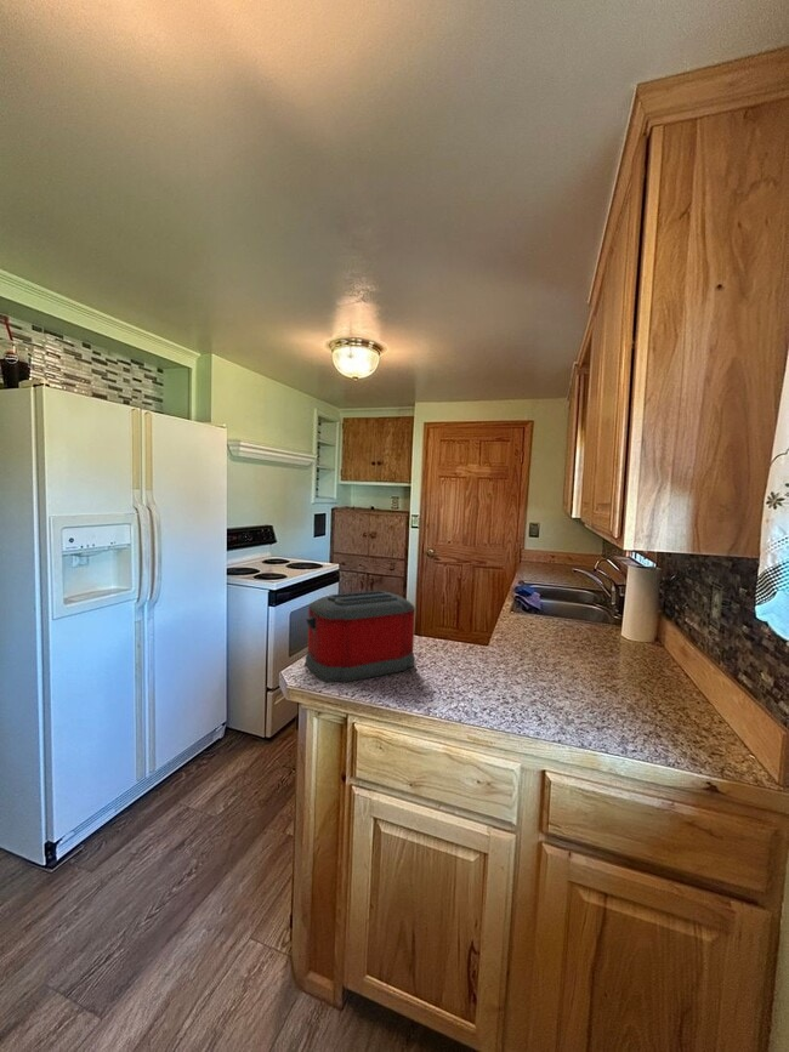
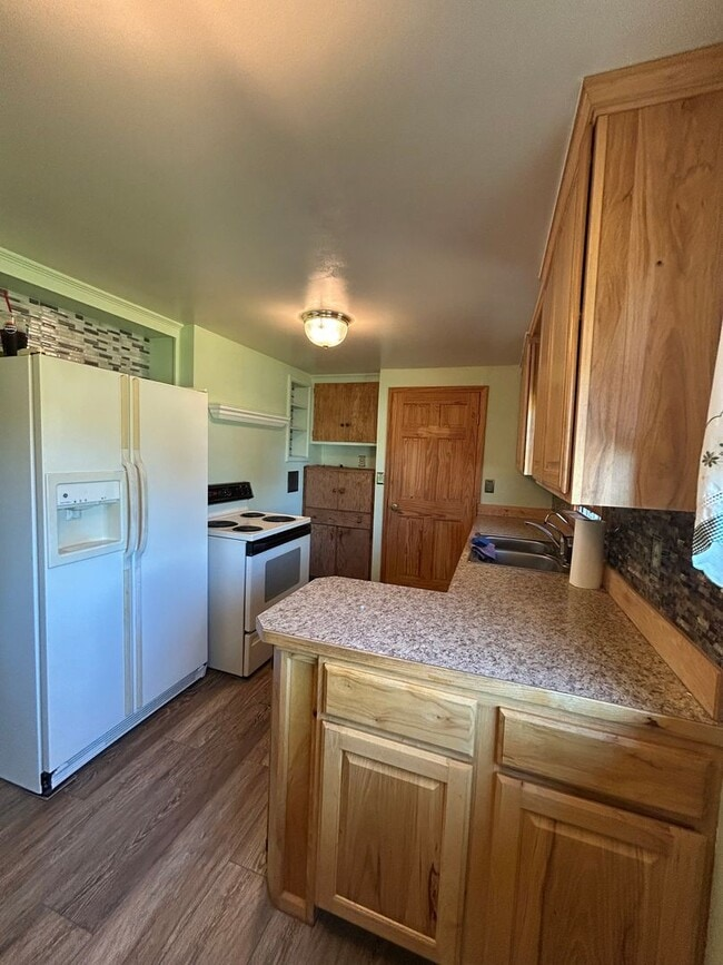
- toaster (359, 630)
